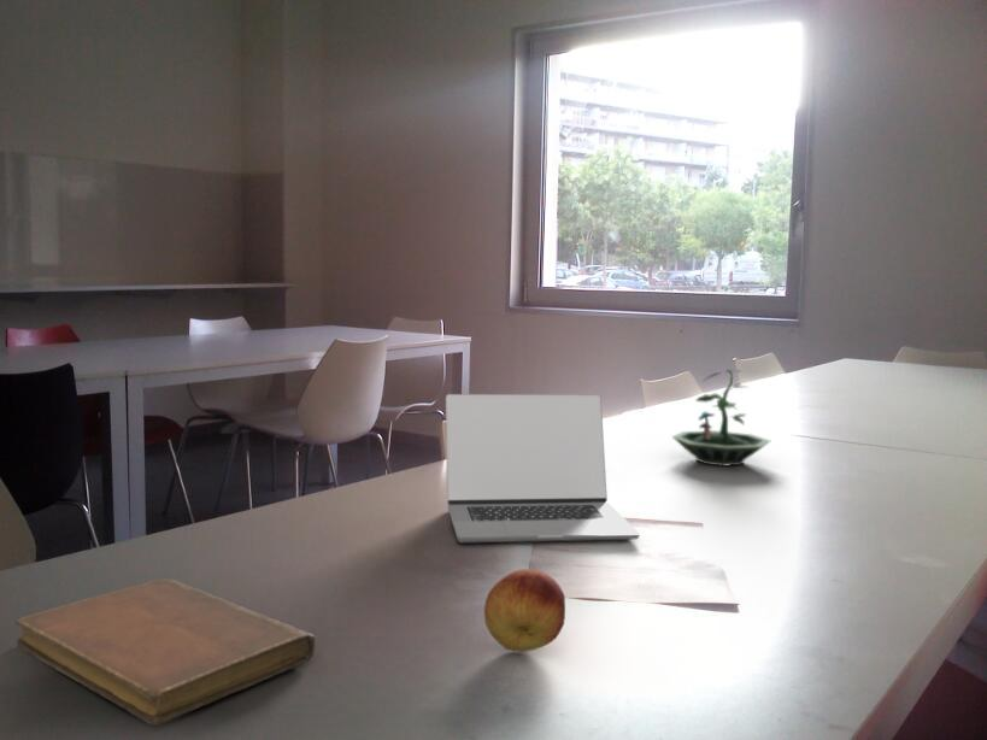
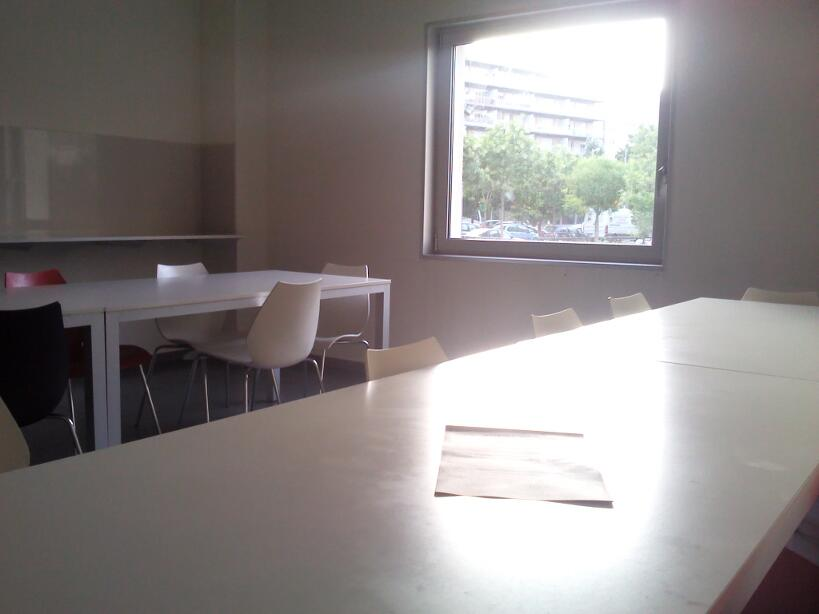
- notebook (163, 638)
- laptop (535, 462)
- terrarium (725, 389)
- fruit (524, 610)
